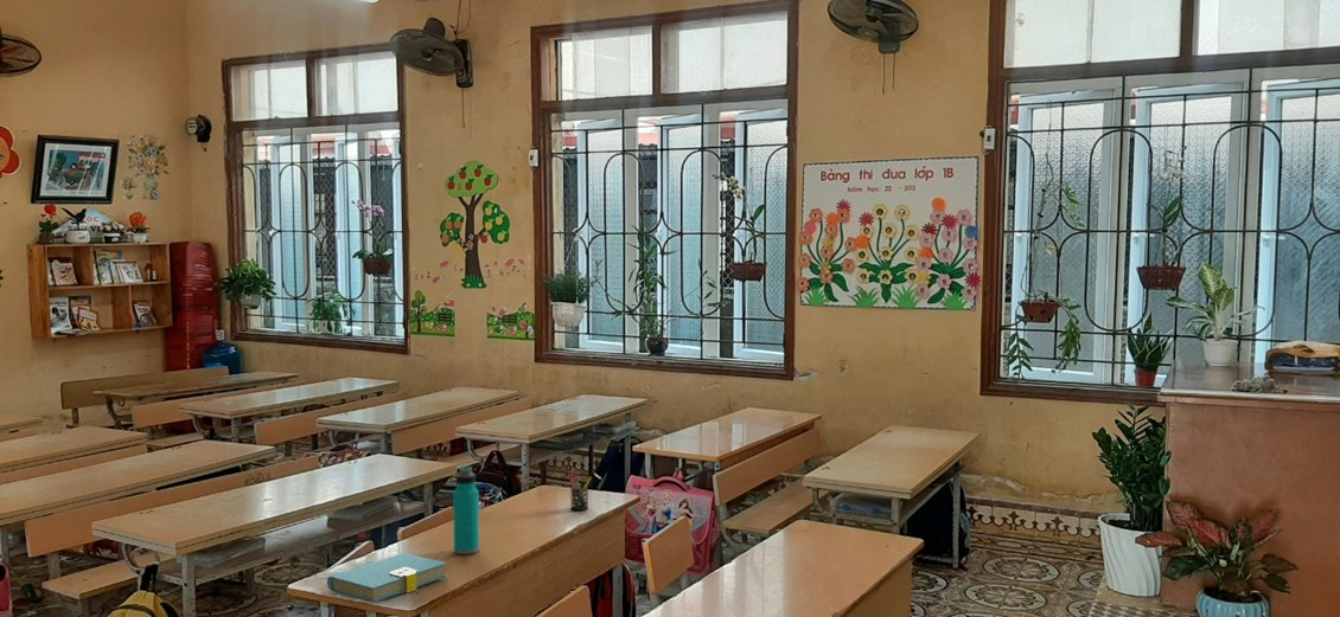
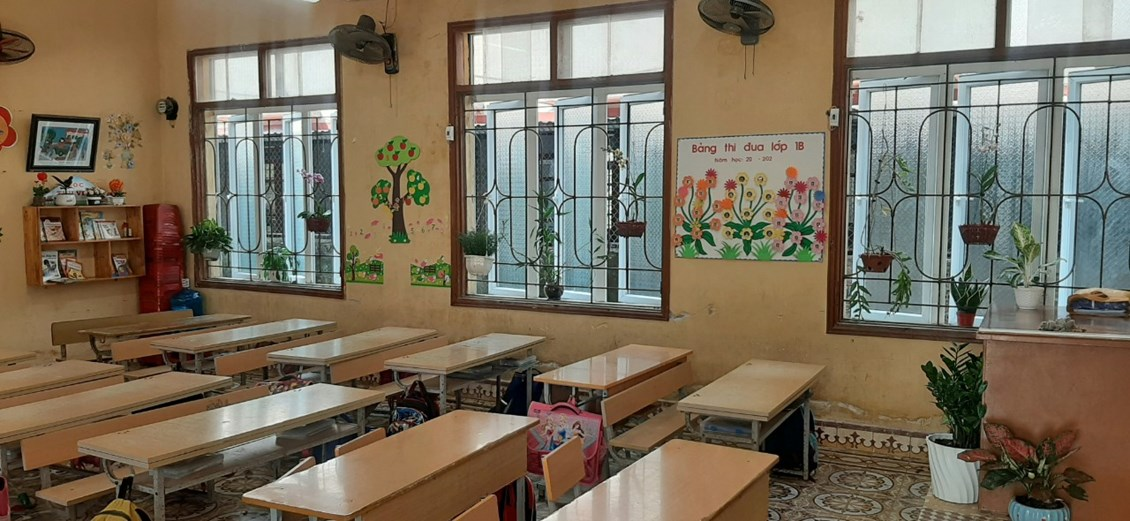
- book (388, 576)
- pen holder (578, 490)
- water bottle (466, 509)
